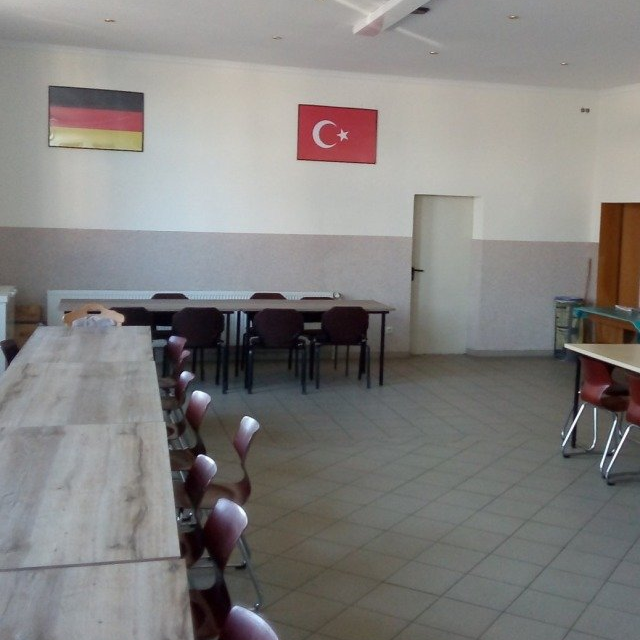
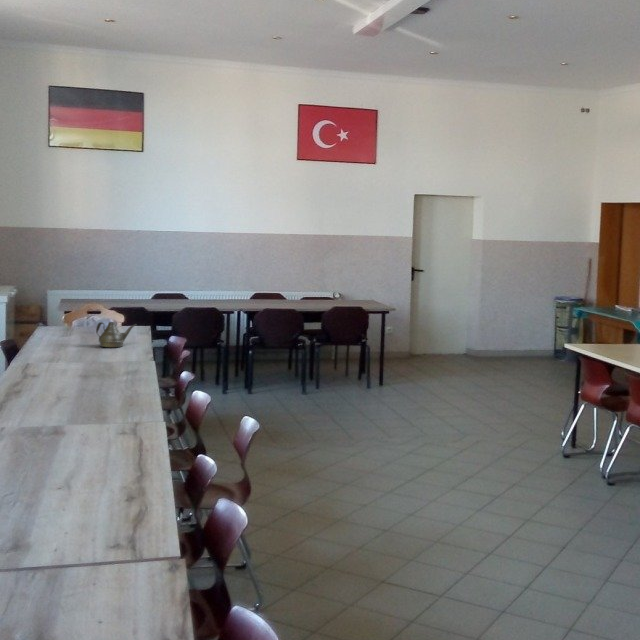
+ teapot (116, 334)
